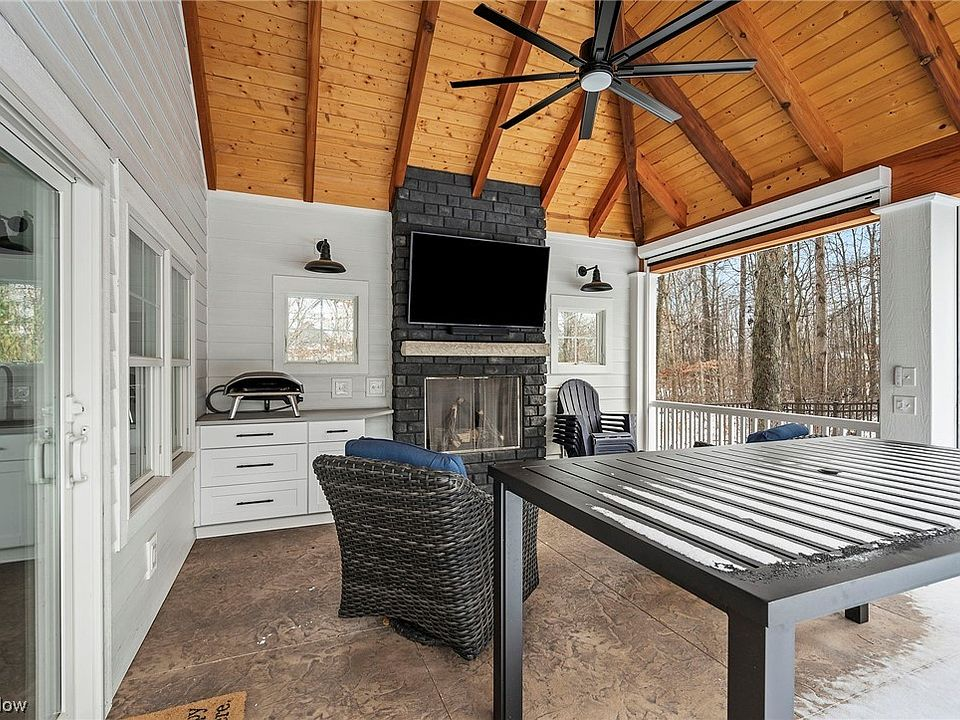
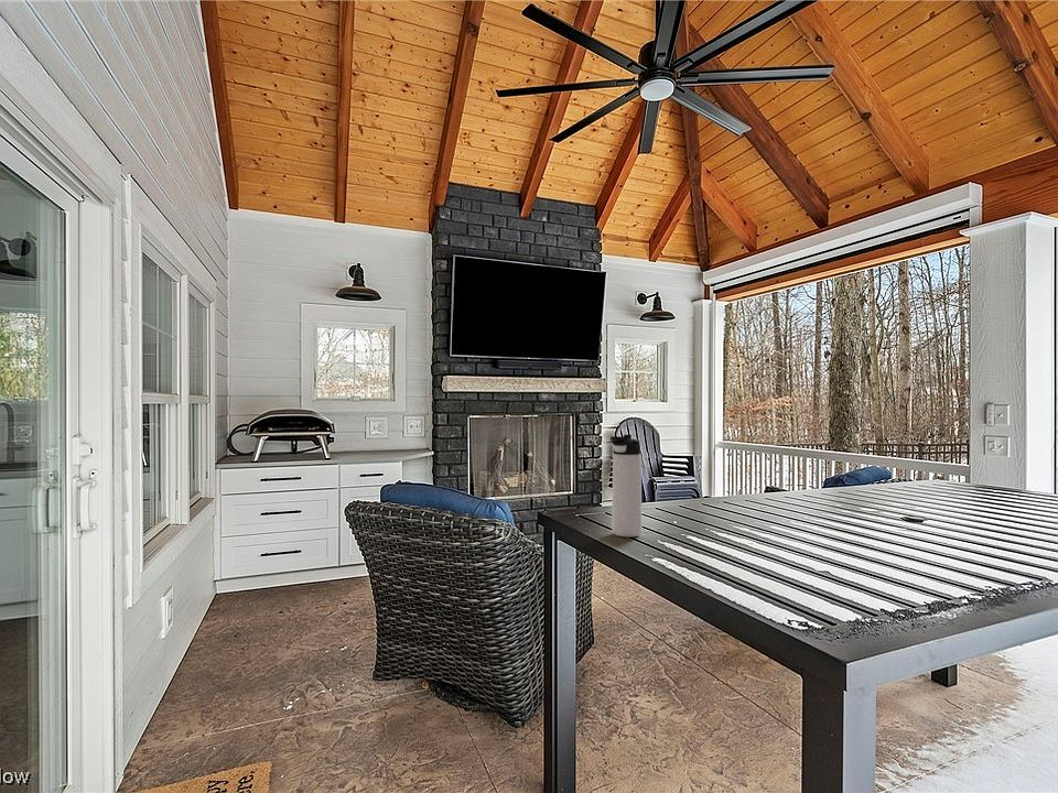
+ thermos bottle (624, 485)
